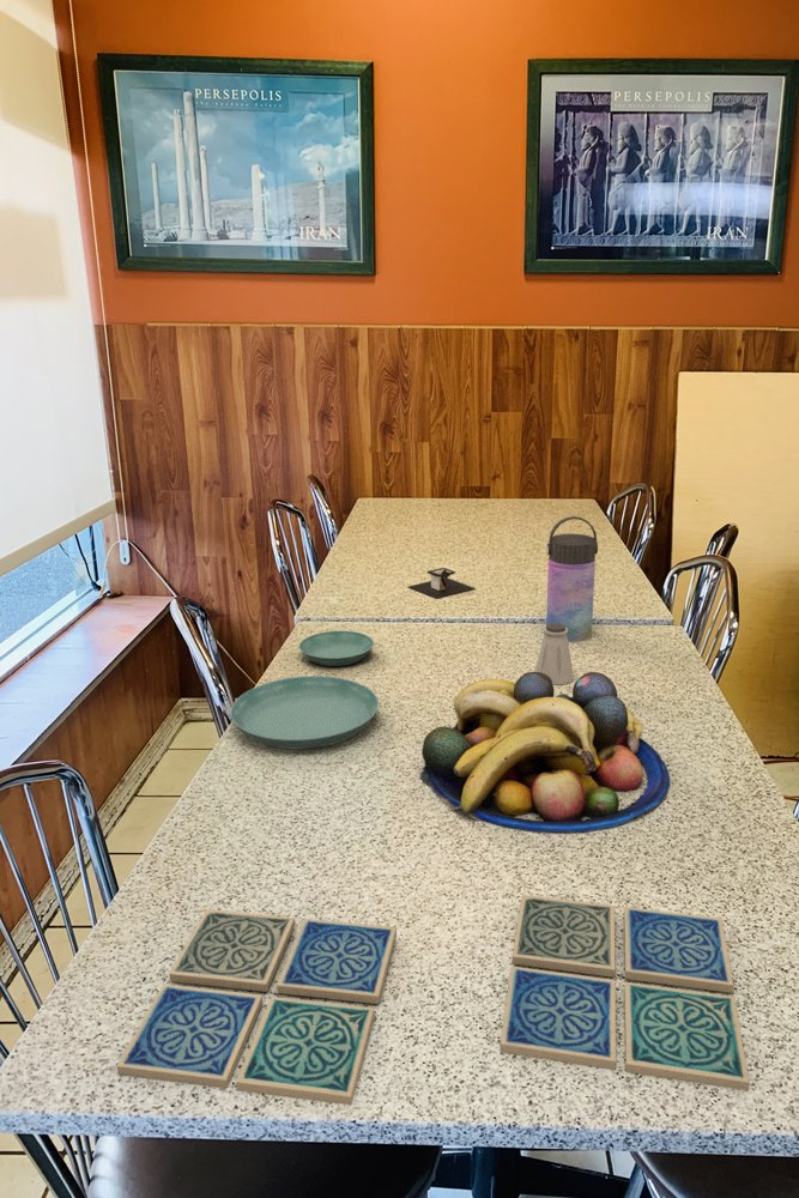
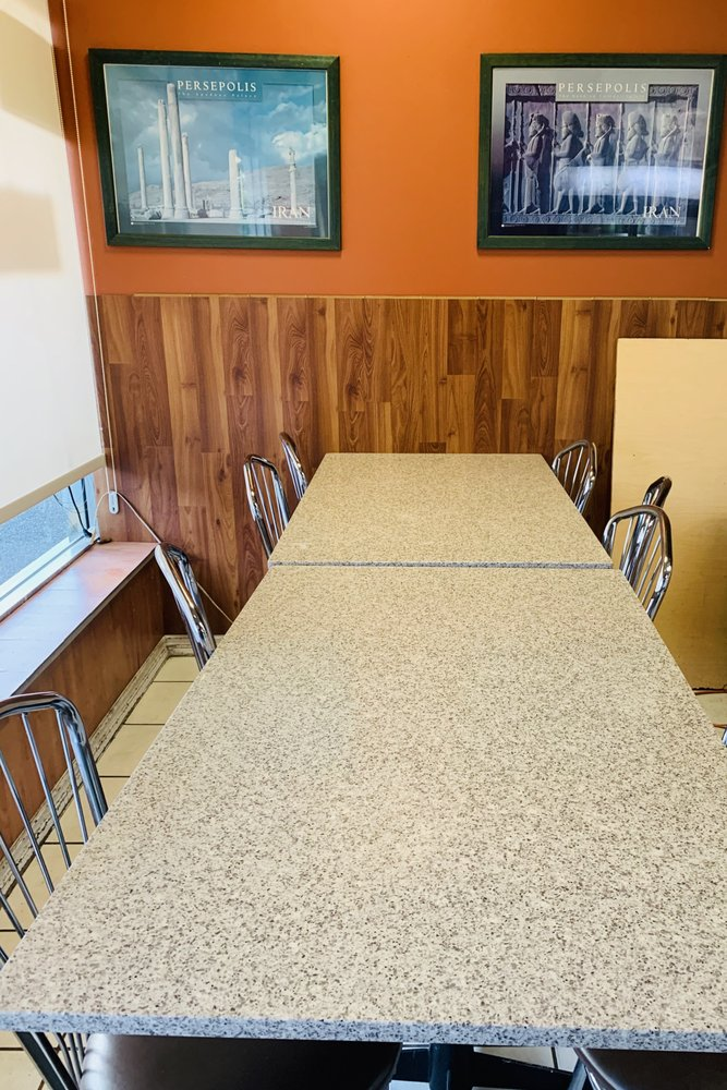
- saltshaker (555, 651)
- drink coaster (615, 980)
- architectural model (441, 576)
- water bottle (570, 576)
- fruit bowl (546, 730)
- drink coaster (271, 997)
- saucer (337, 649)
- saucer (304, 713)
